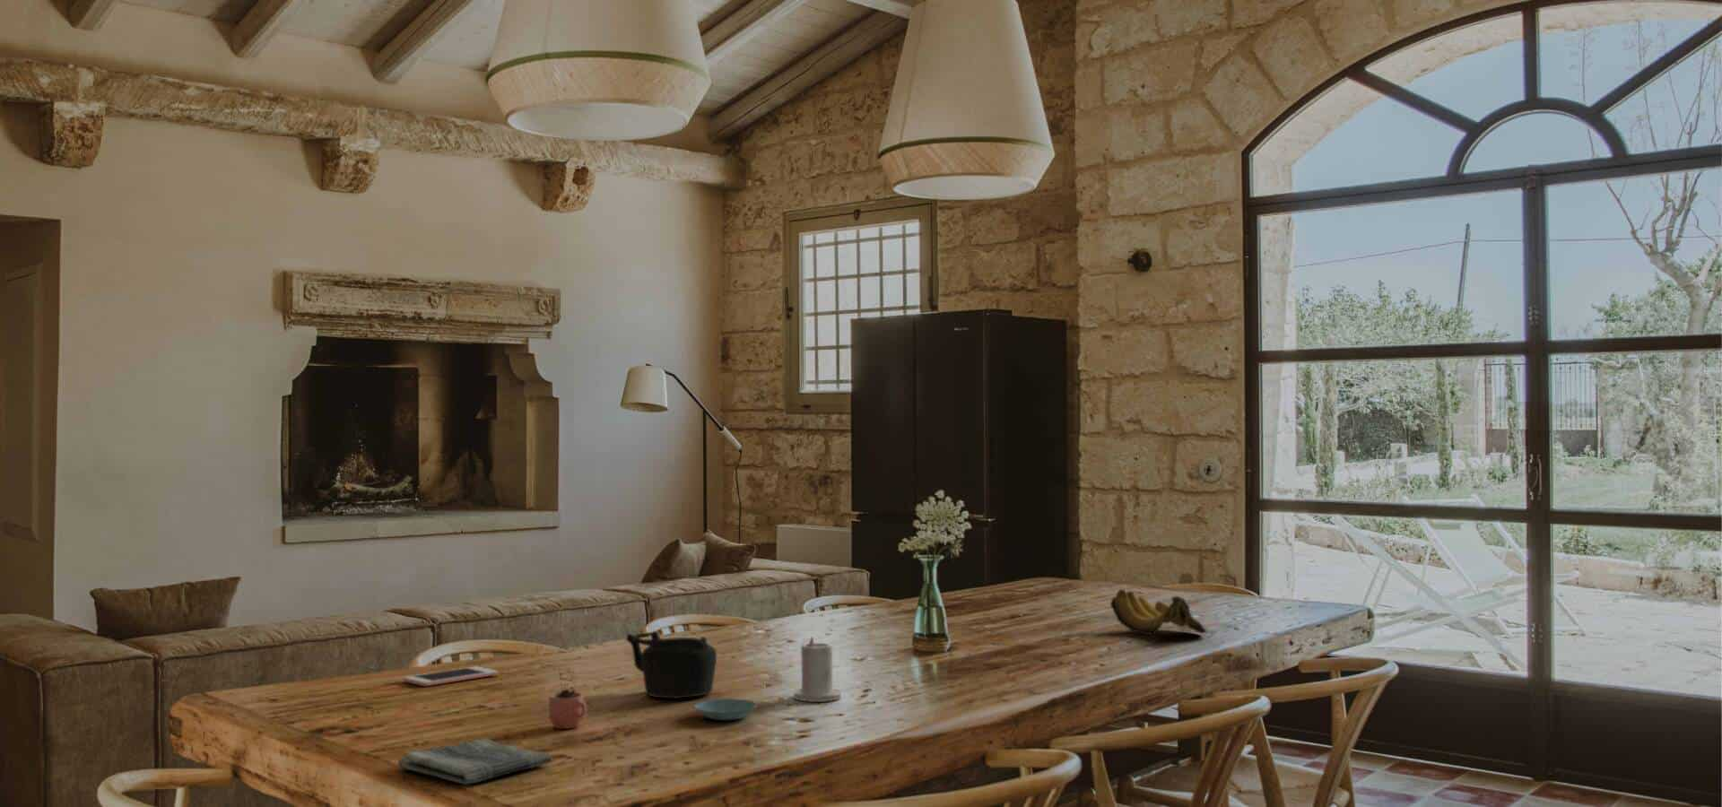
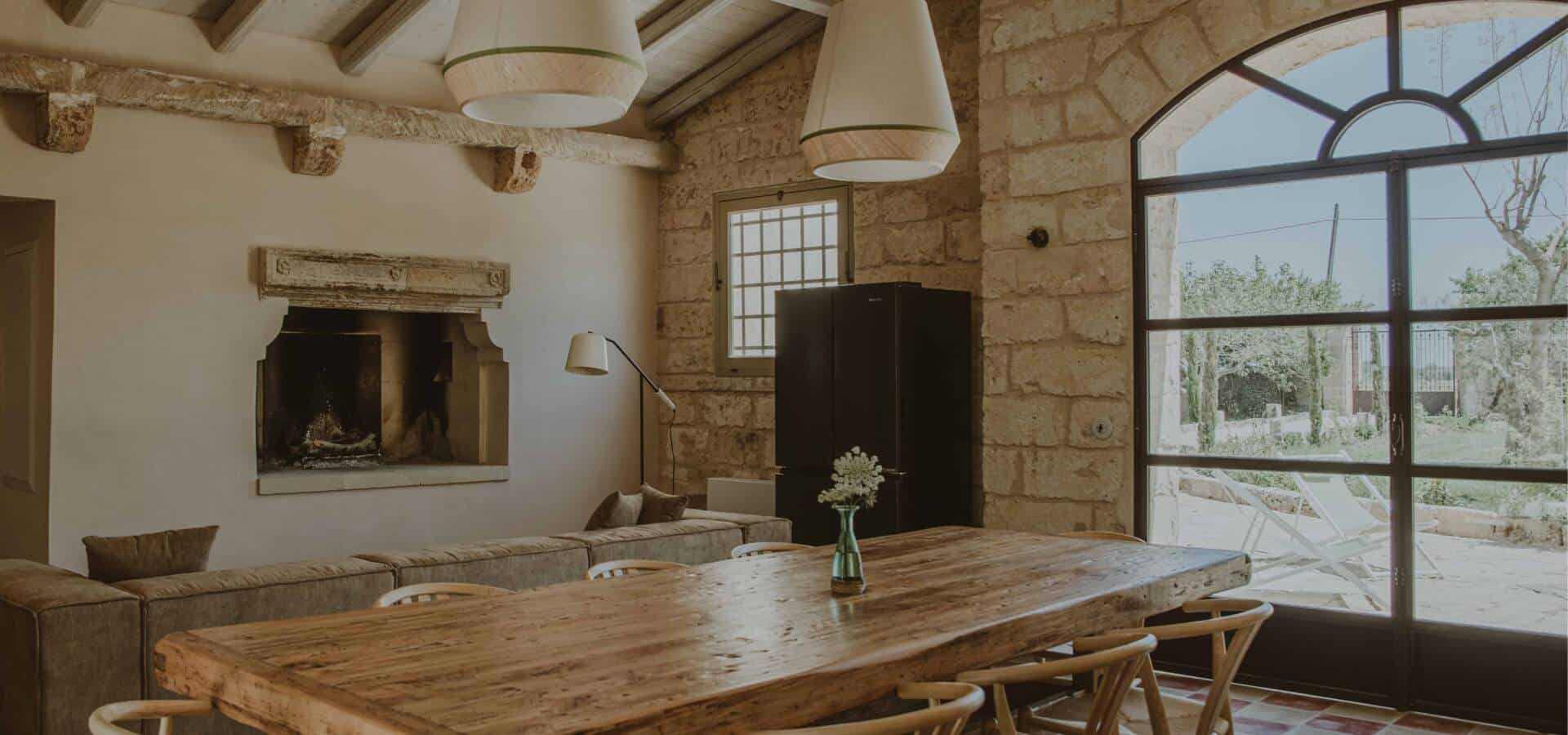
- cell phone (451, 676)
- saucer (726, 710)
- teapot (671, 662)
- cocoa (569, 696)
- candle (817, 668)
- banana bunch (1162, 610)
- dish towel (473, 756)
